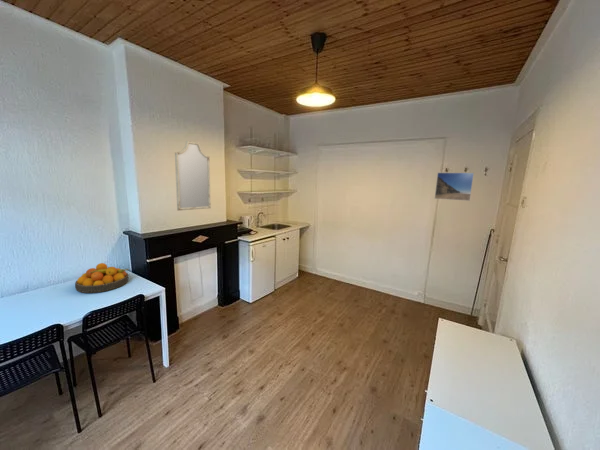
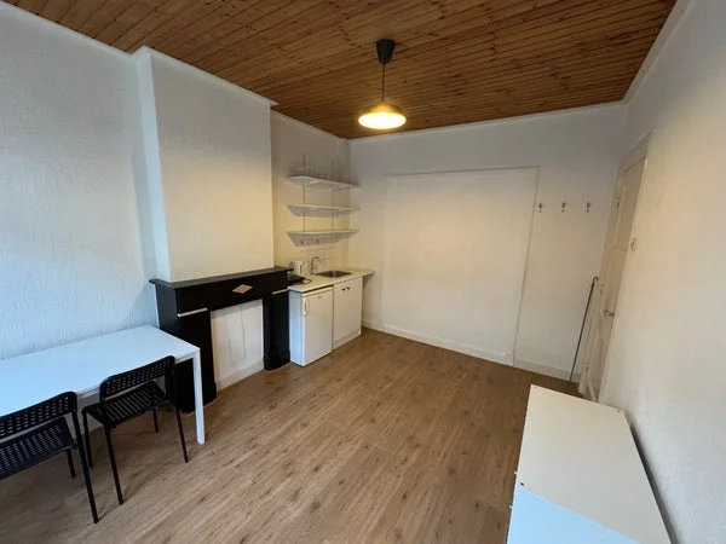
- fruit bowl (102, 275)
- home mirror (194, 176)
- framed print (453, 186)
